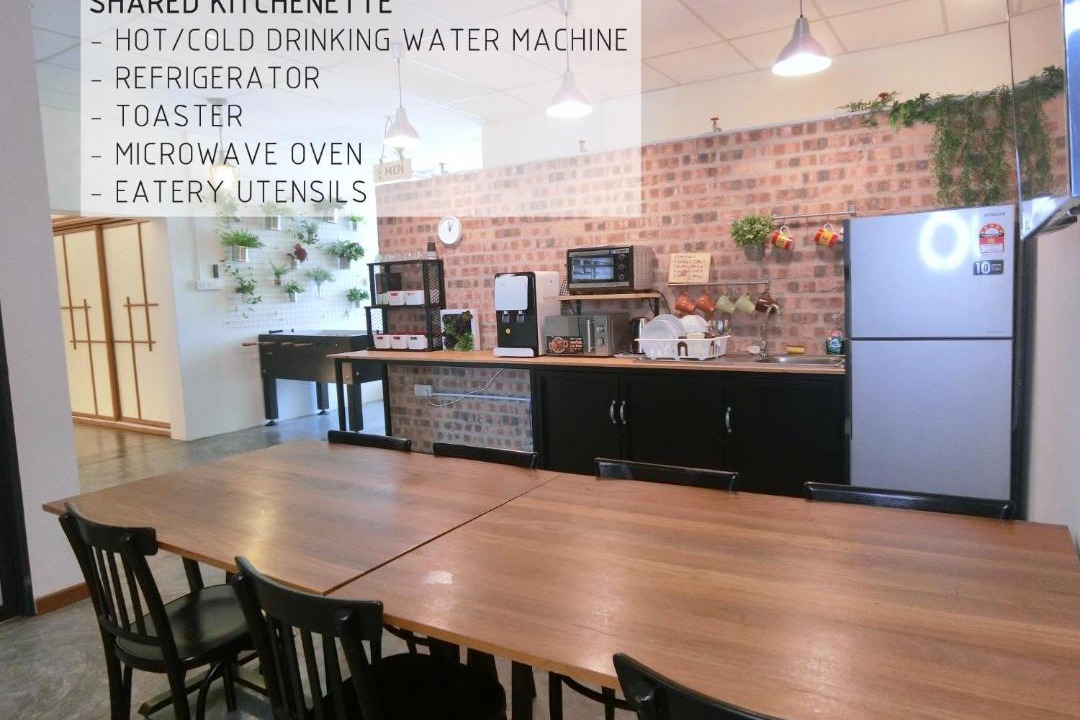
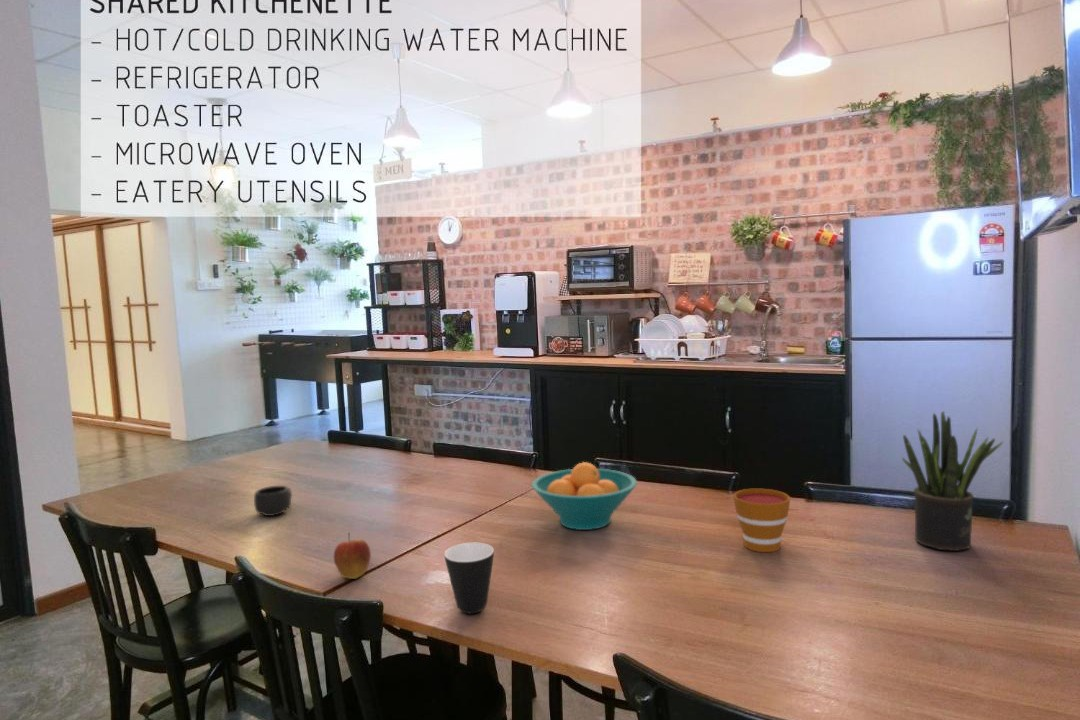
+ cup (763, 519)
+ mug (473, 578)
+ potted plant (951, 479)
+ mug (275, 500)
+ fruit bowl (584, 492)
+ apple (352, 555)
